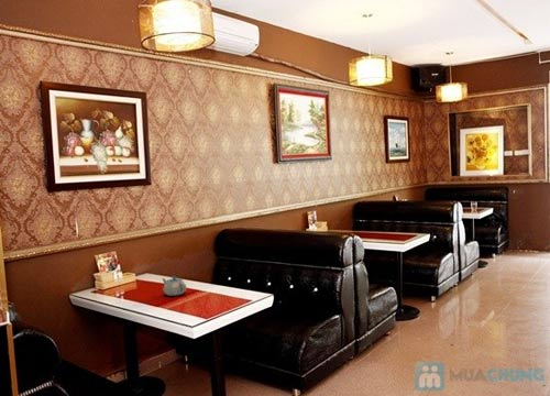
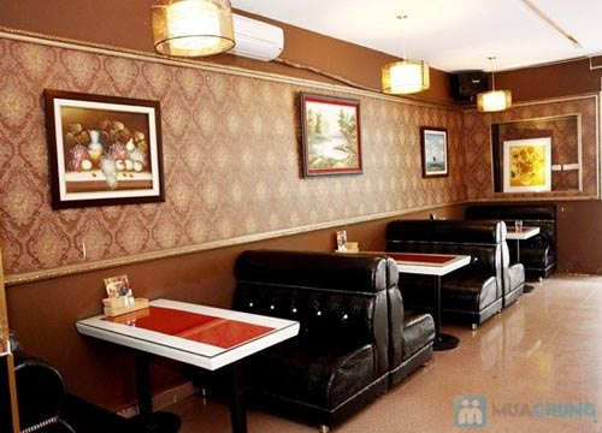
- chinaware (174, 285)
